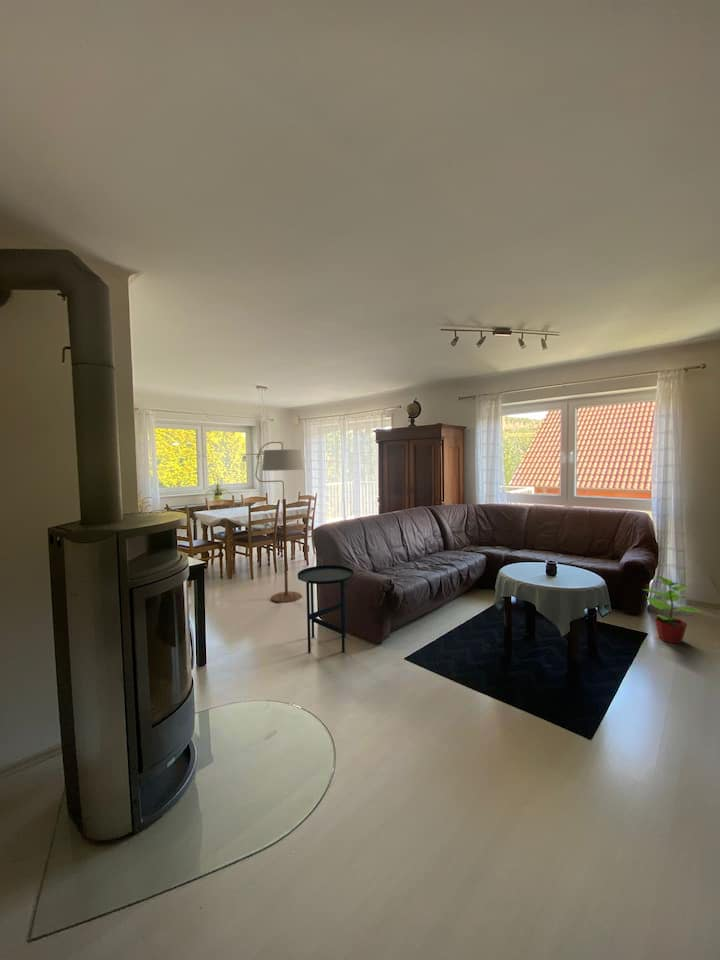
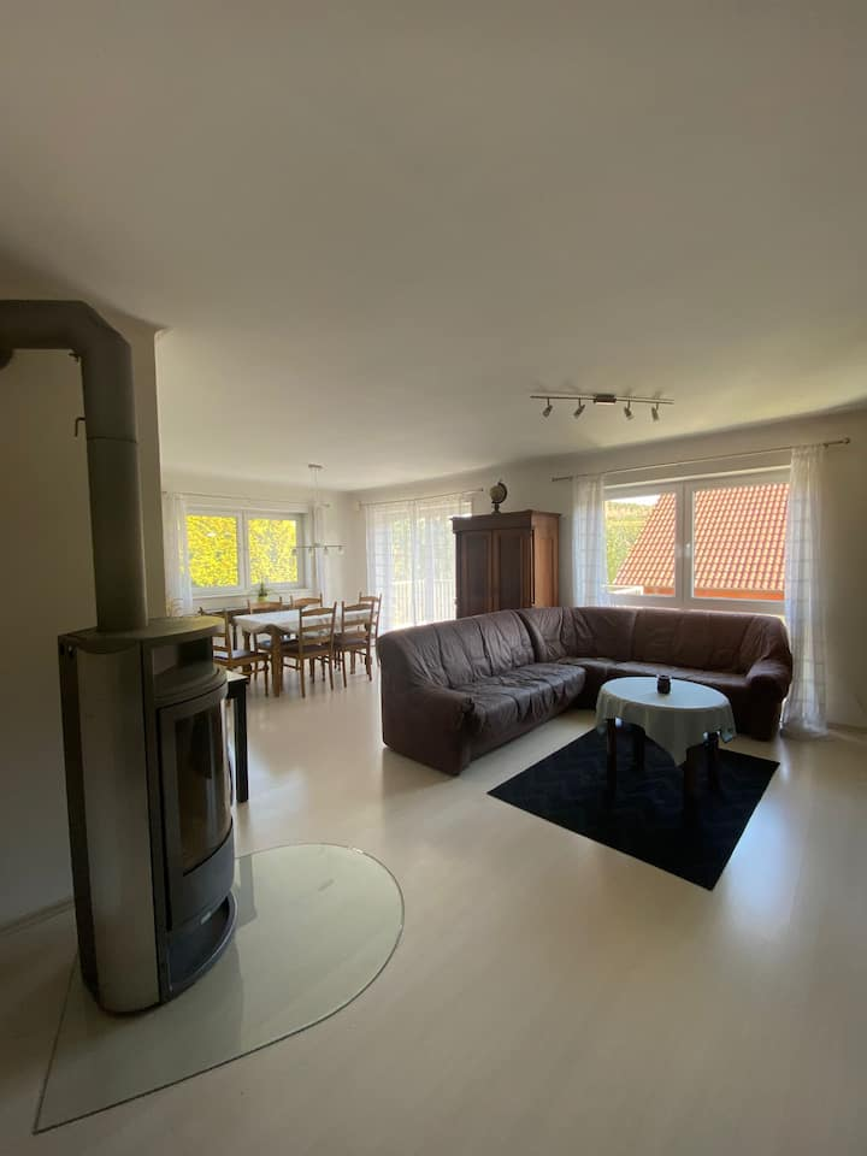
- potted plant (669, 606)
- side table (326, 608)
- floor lamp (283, 520)
